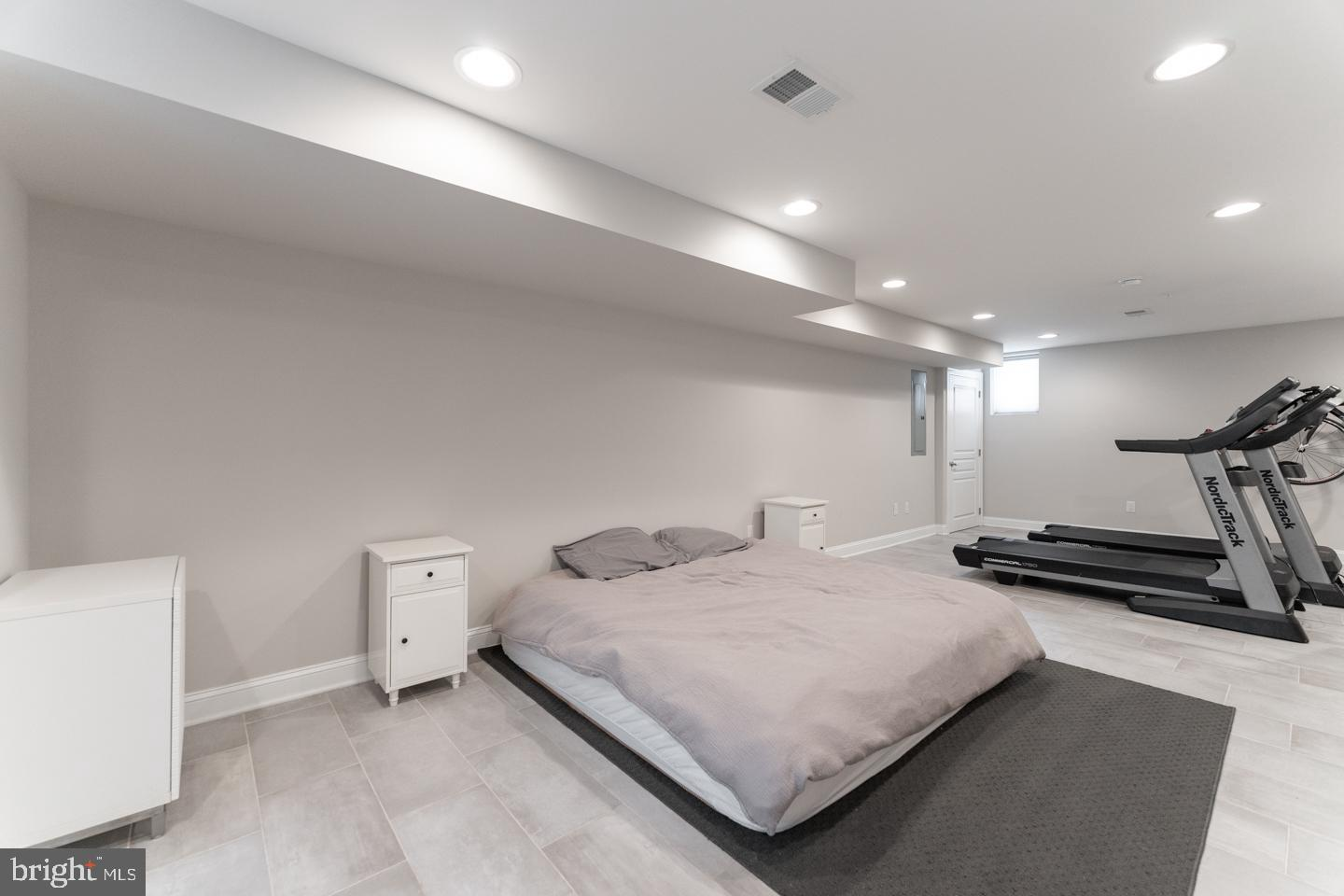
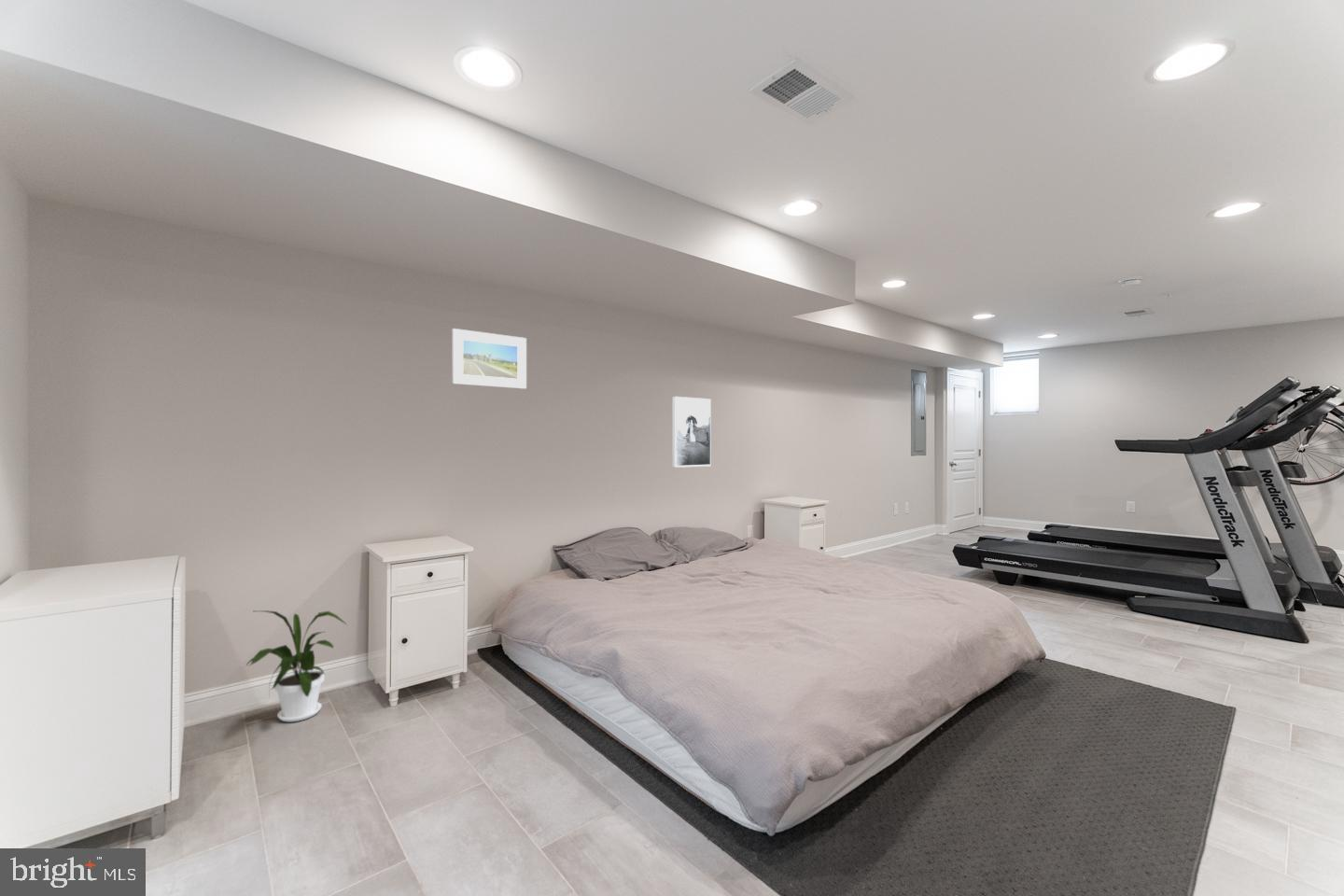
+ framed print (490, 359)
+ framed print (692, 432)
+ house plant (296, 660)
